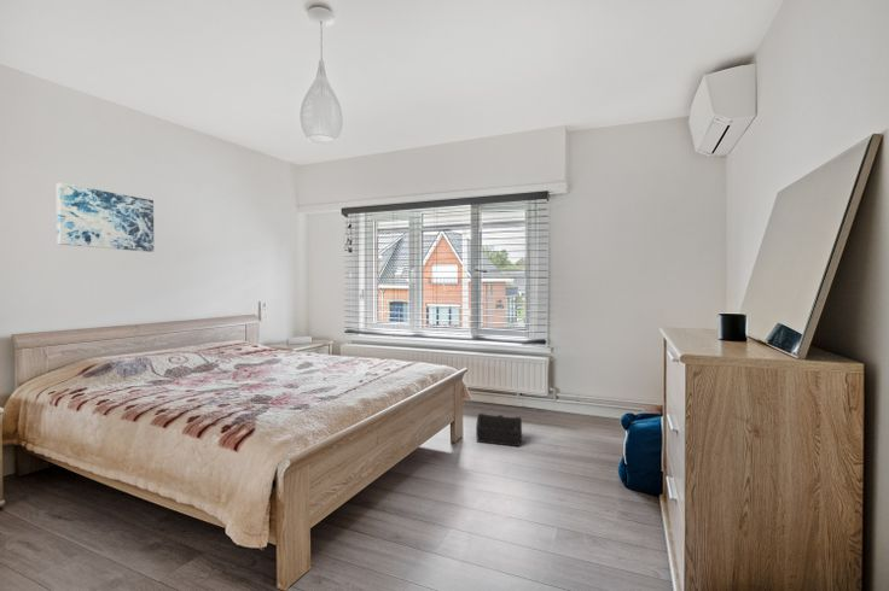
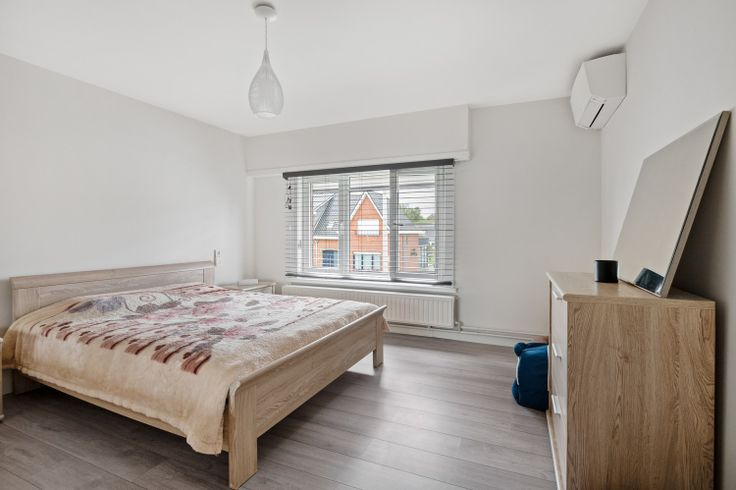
- treasure chest (499, 428)
- wall art (109, 220)
